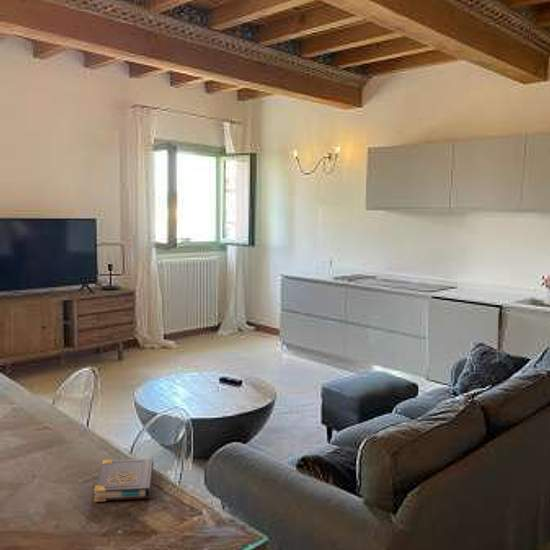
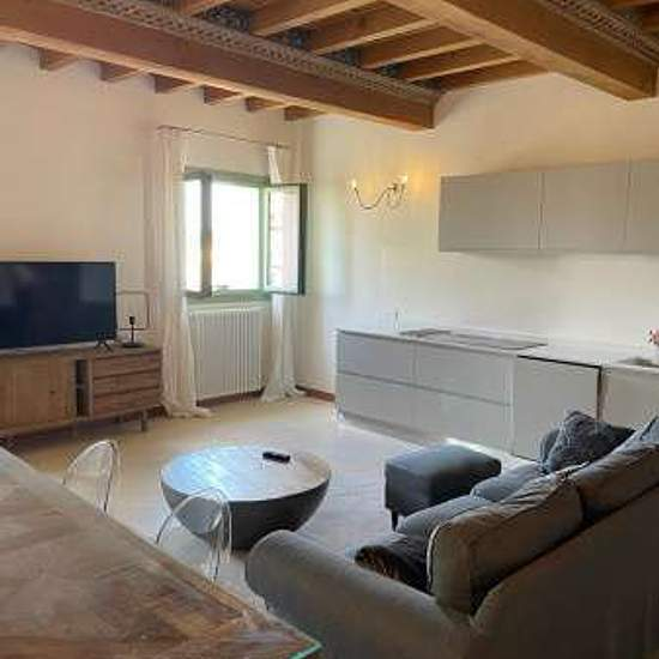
- book (125, 478)
